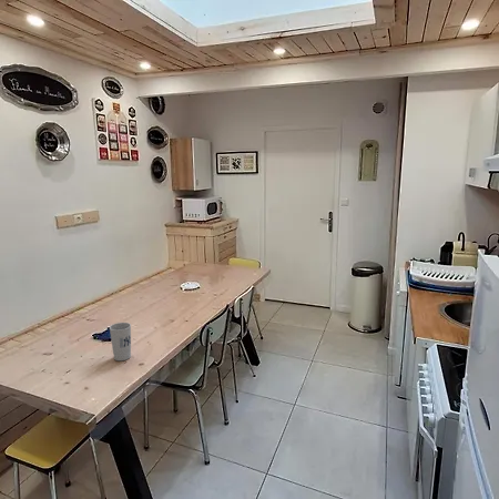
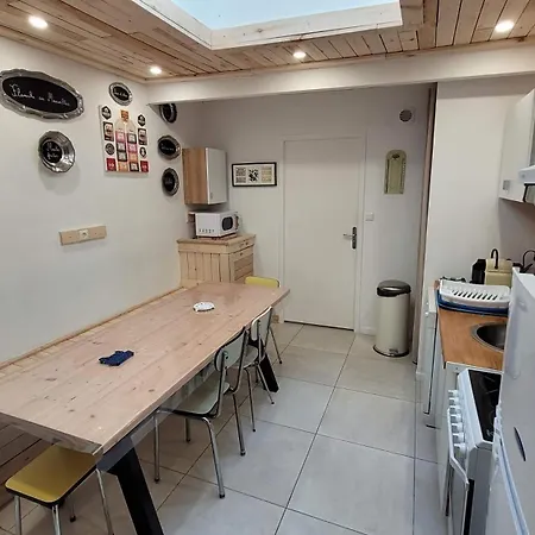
- cup (121, 342)
